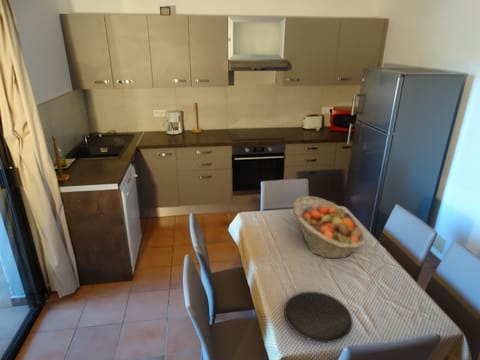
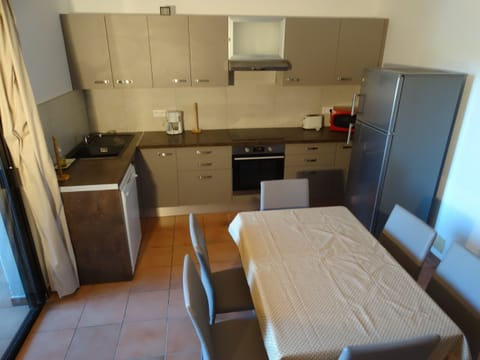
- fruit basket (327, 225)
- plate (317, 318)
